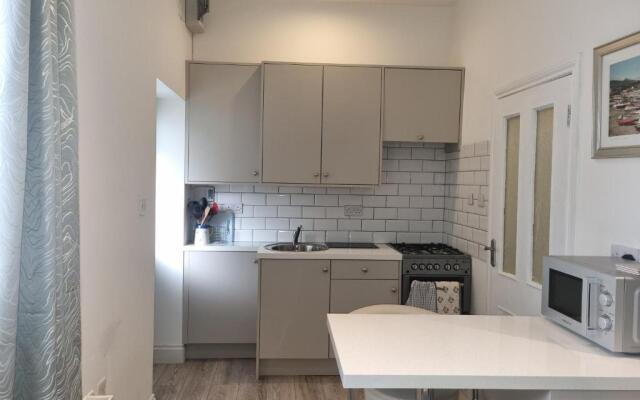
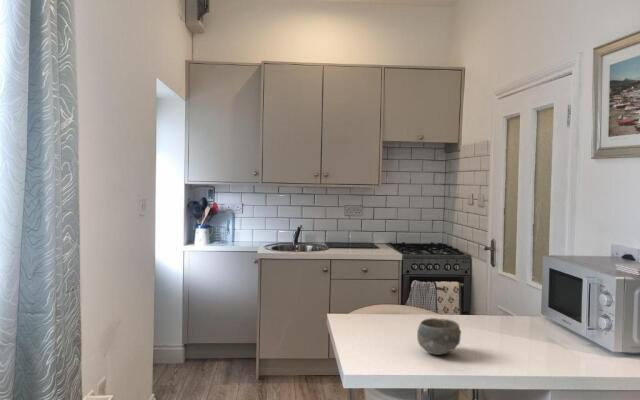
+ bowl (438, 337)
